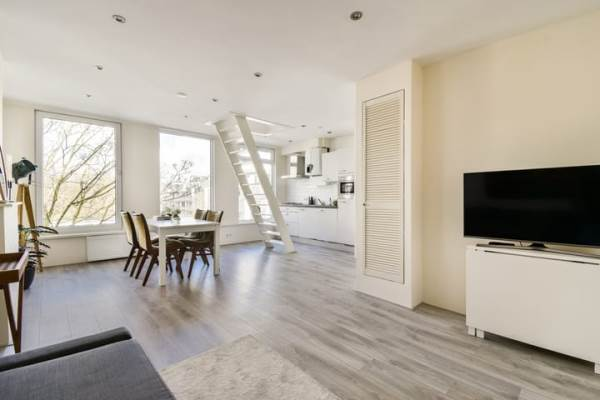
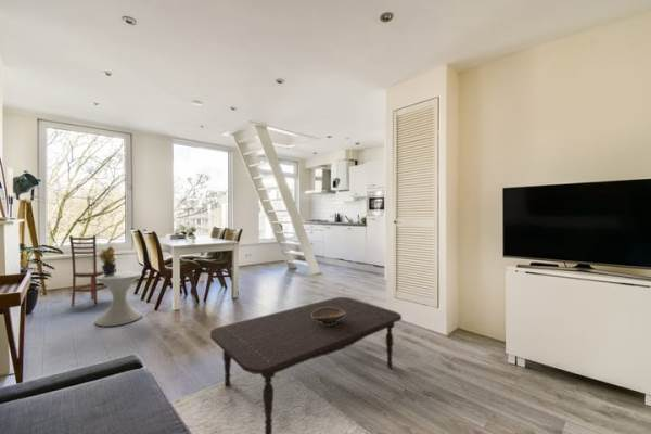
+ potted plant (110, 259)
+ coffee table (312, 348)
+ side table (119, 296)
+ dining chair (94, 268)
+ decorative bowl (328, 318)
